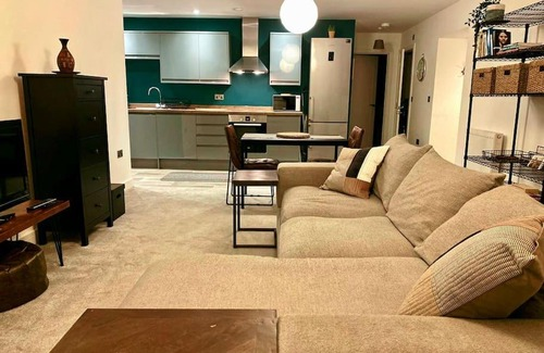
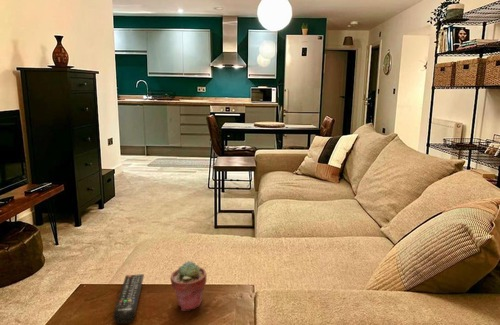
+ remote control (130, 294)
+ potted succulent (189, 283)
